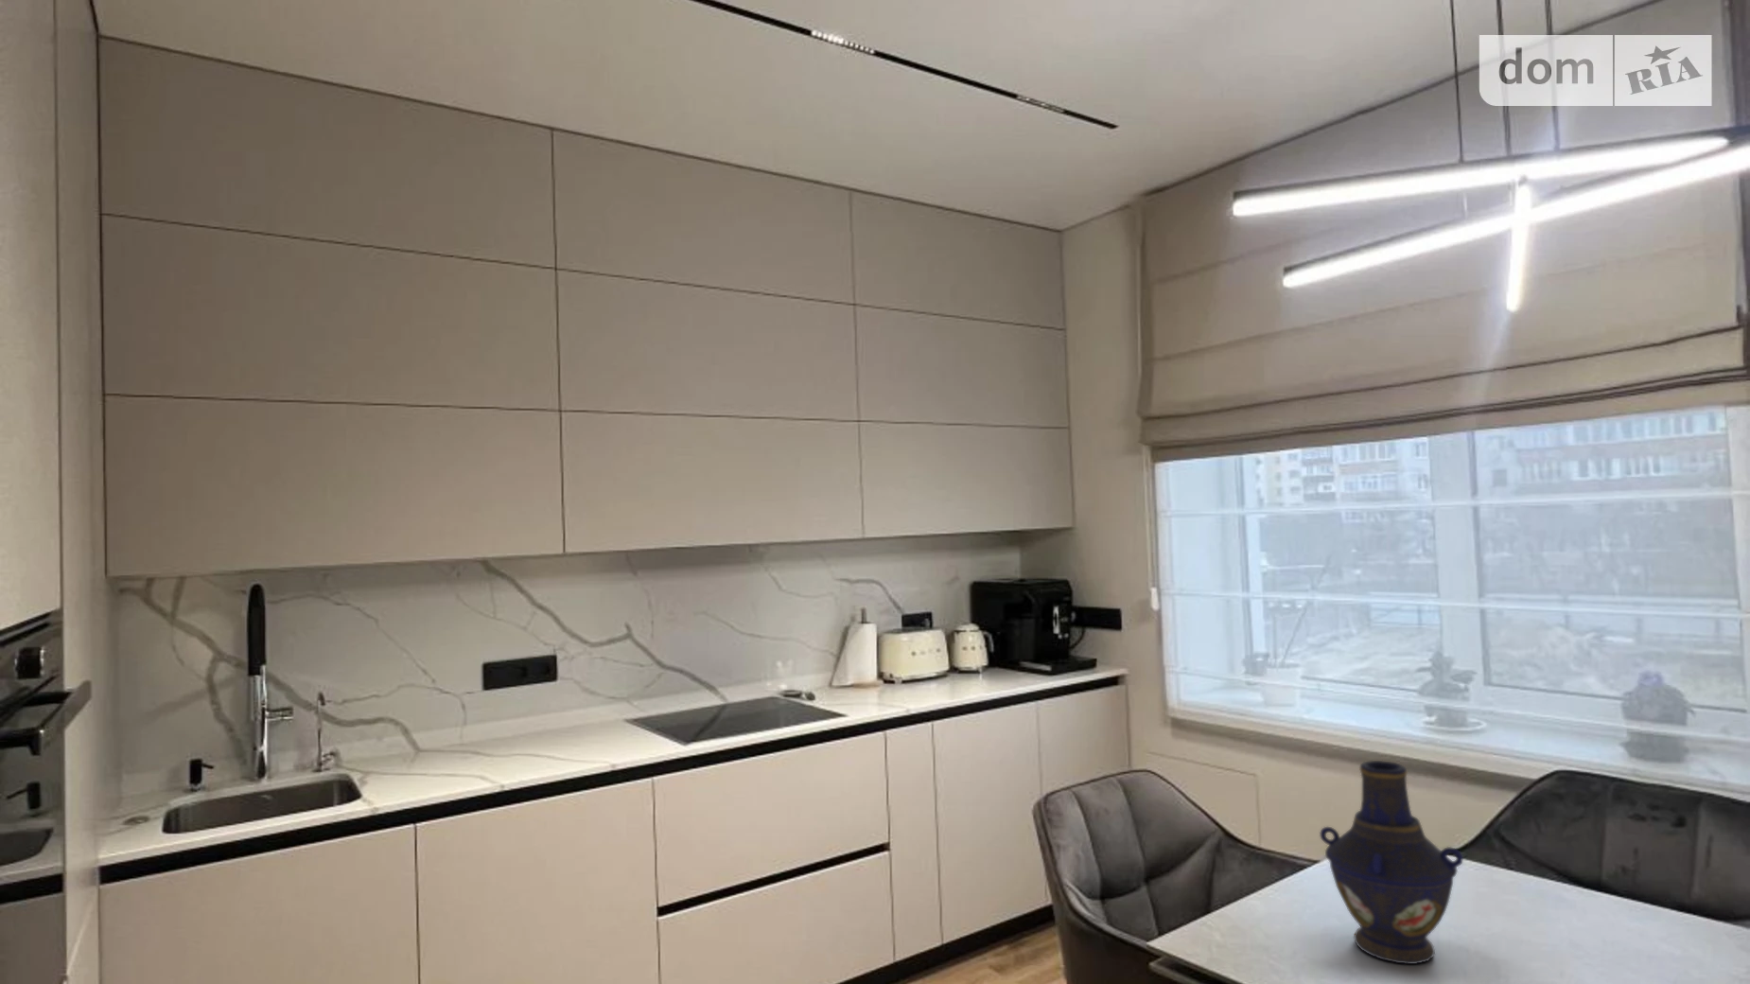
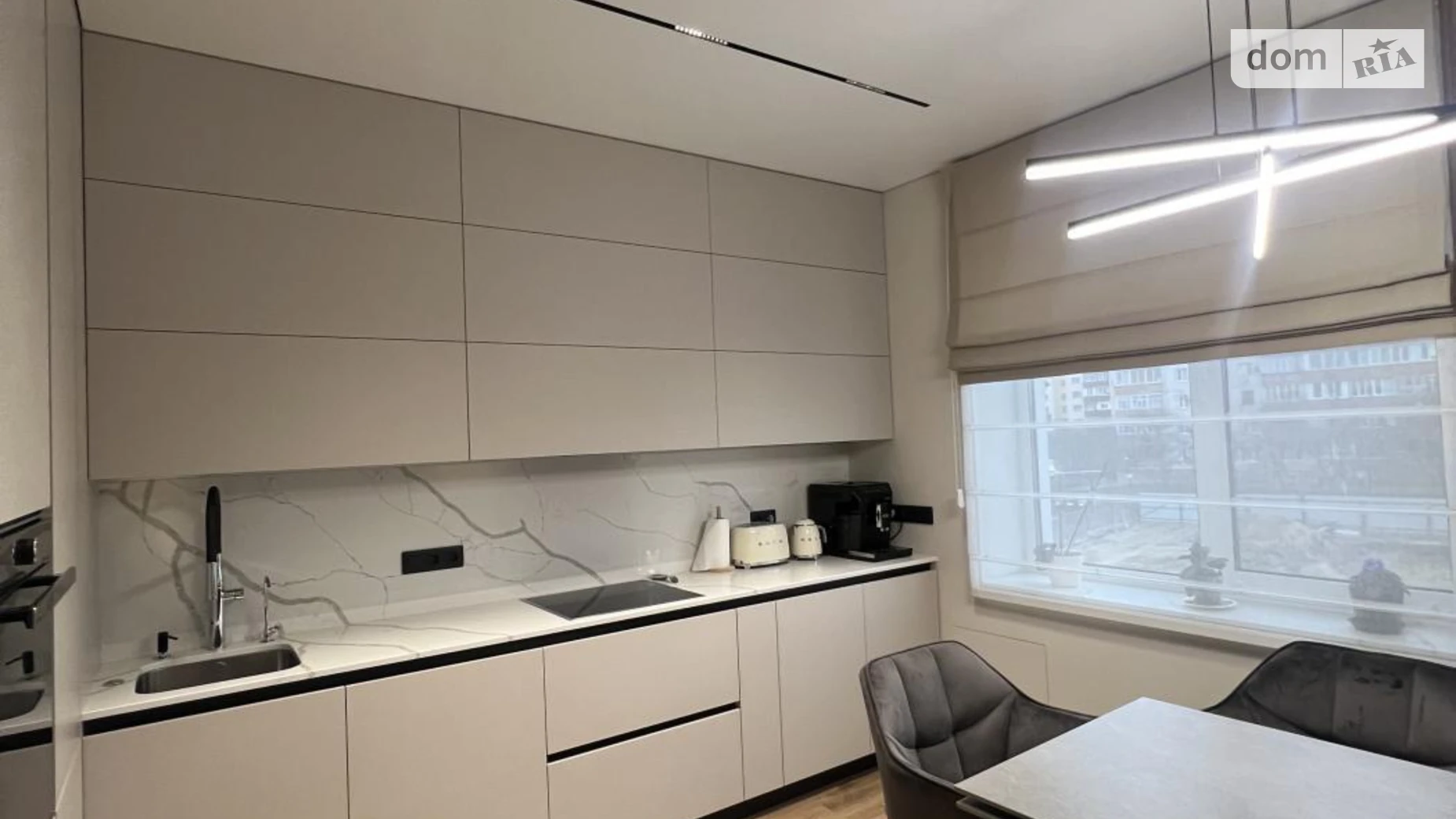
- vase (1388, 857)
